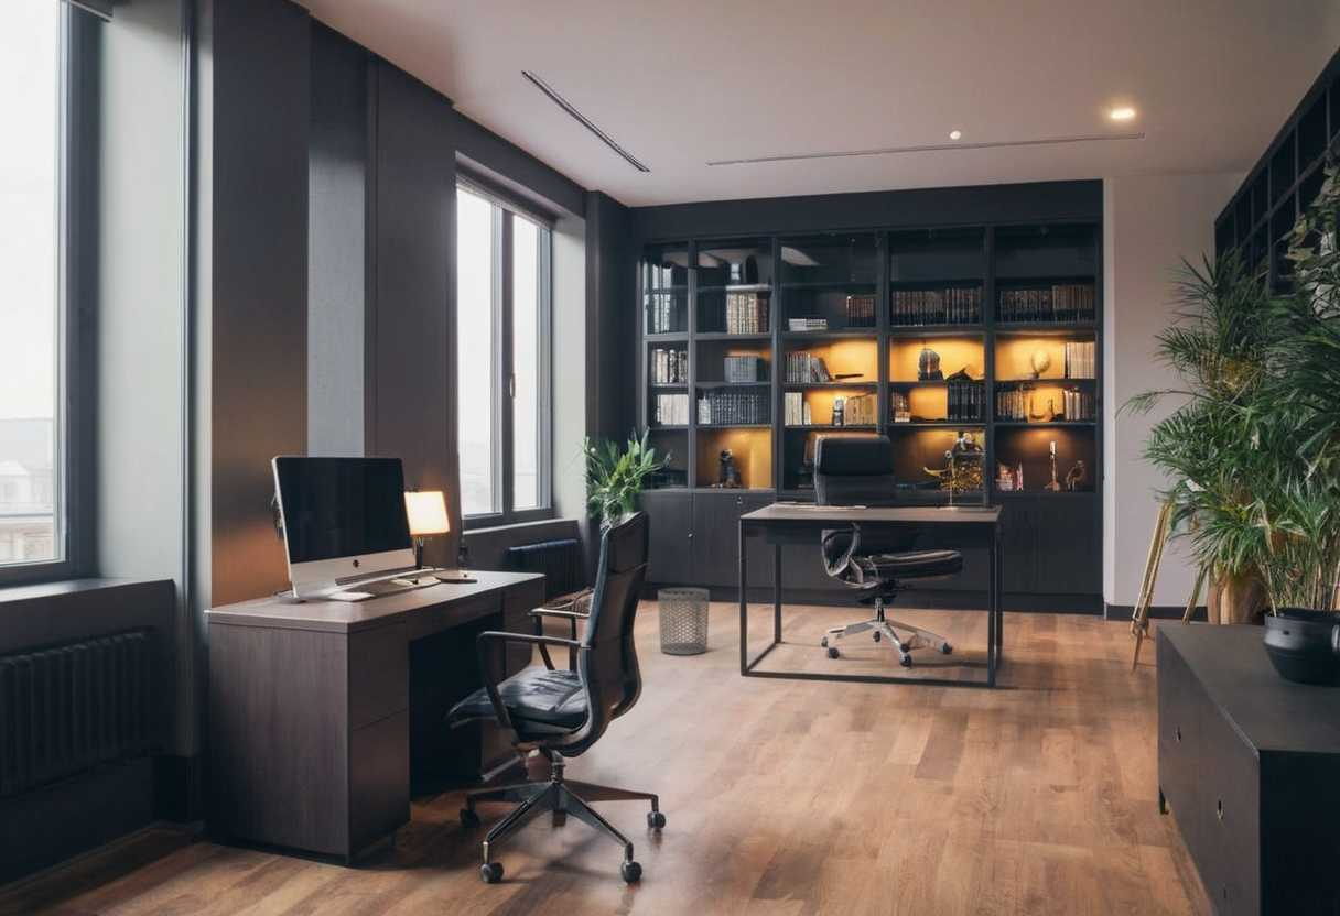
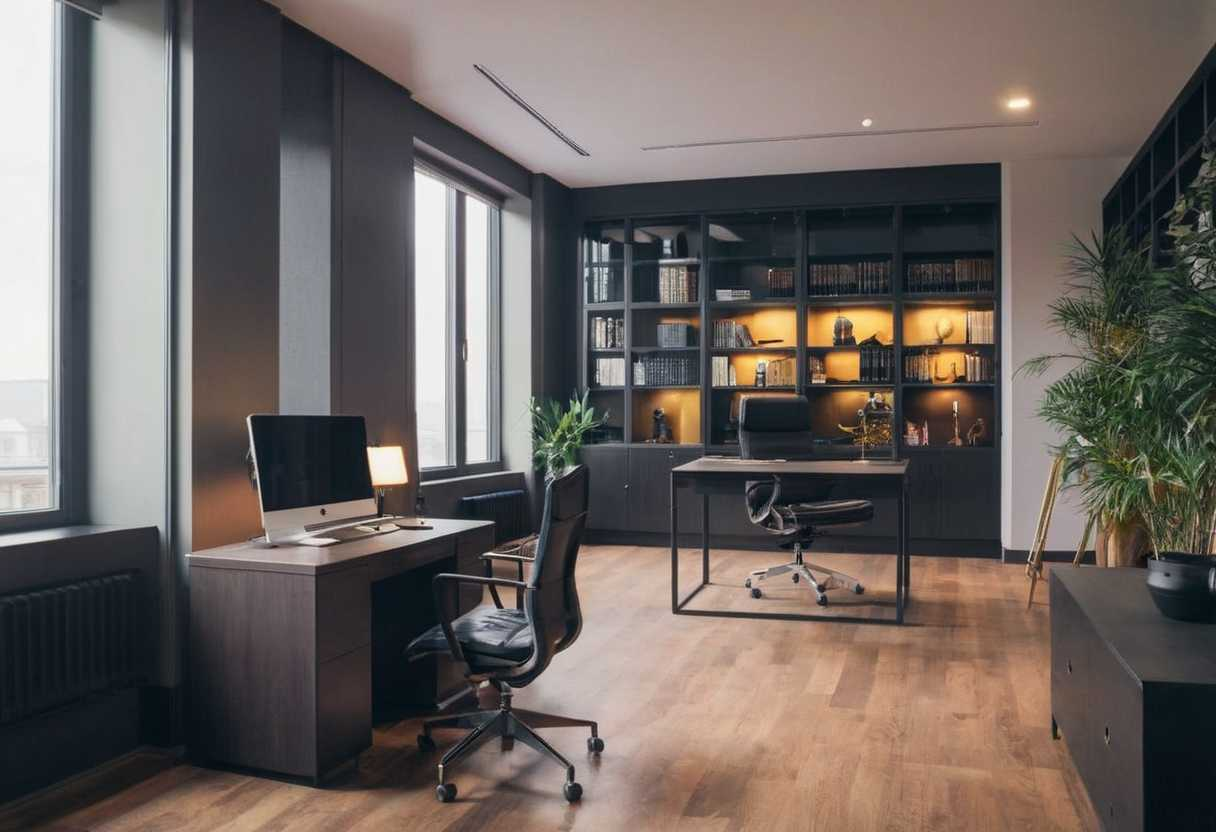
- waste bin (684, 621)
